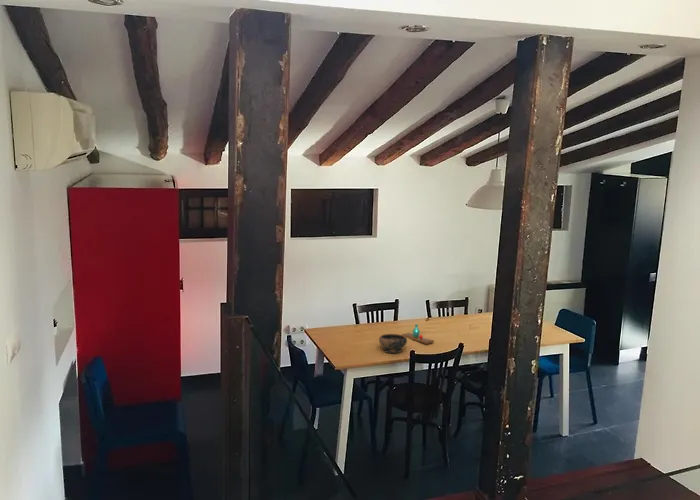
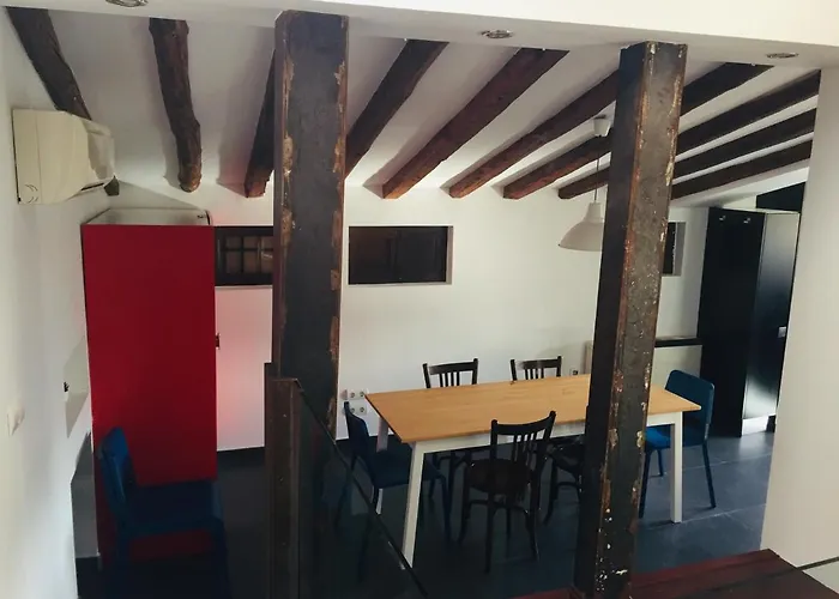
- vase (417, 332)
- bowl (392, 343)
